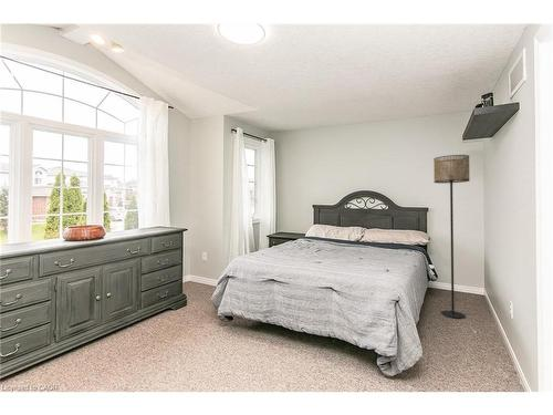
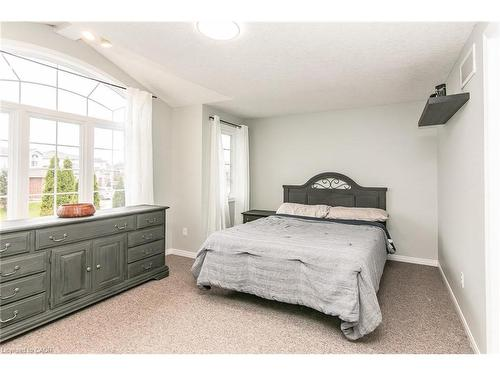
- floor lamp (451, 236)
